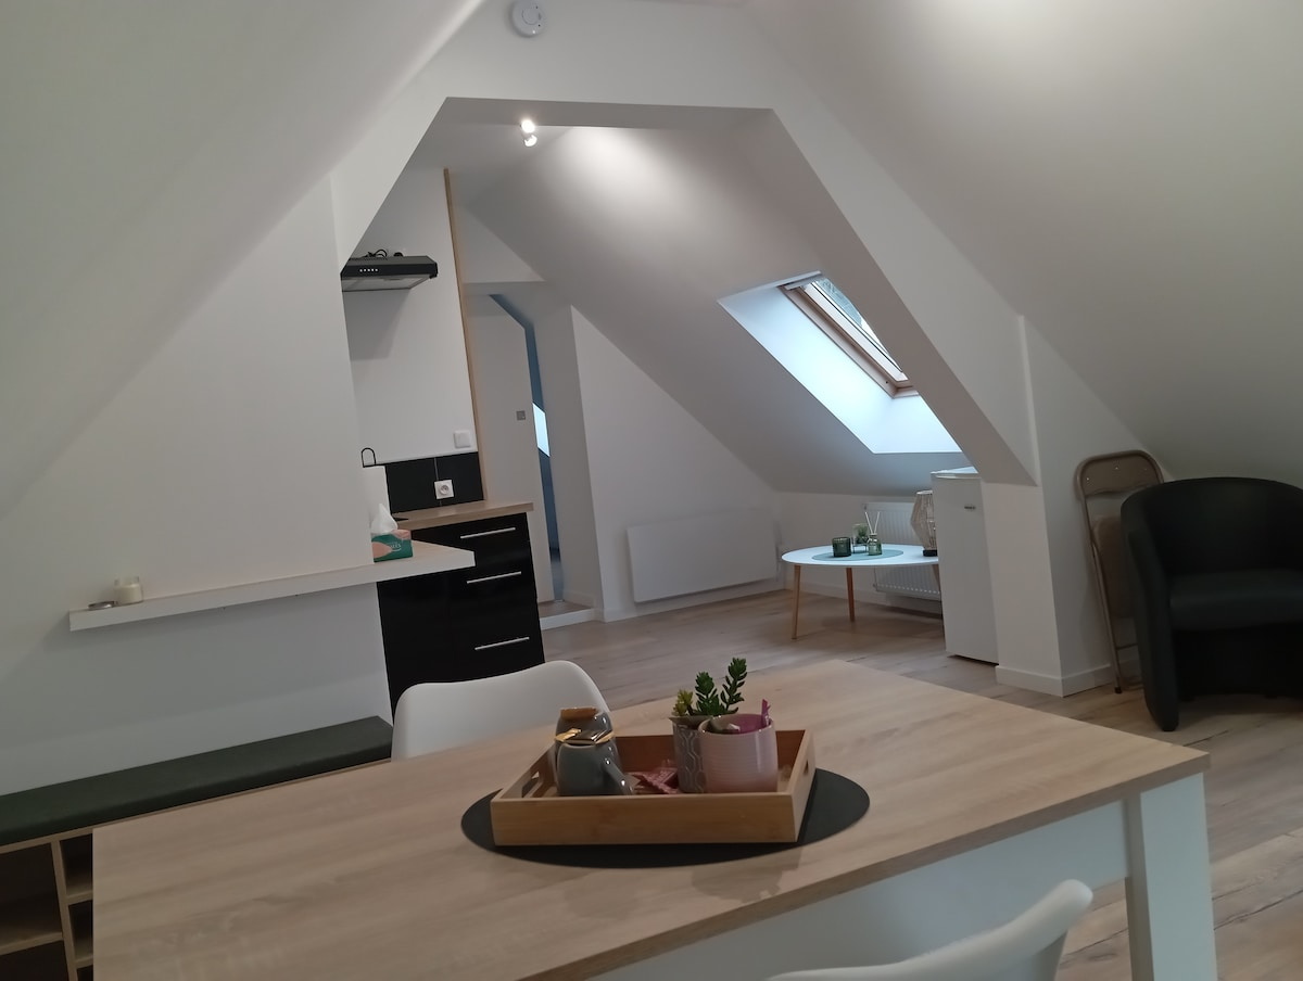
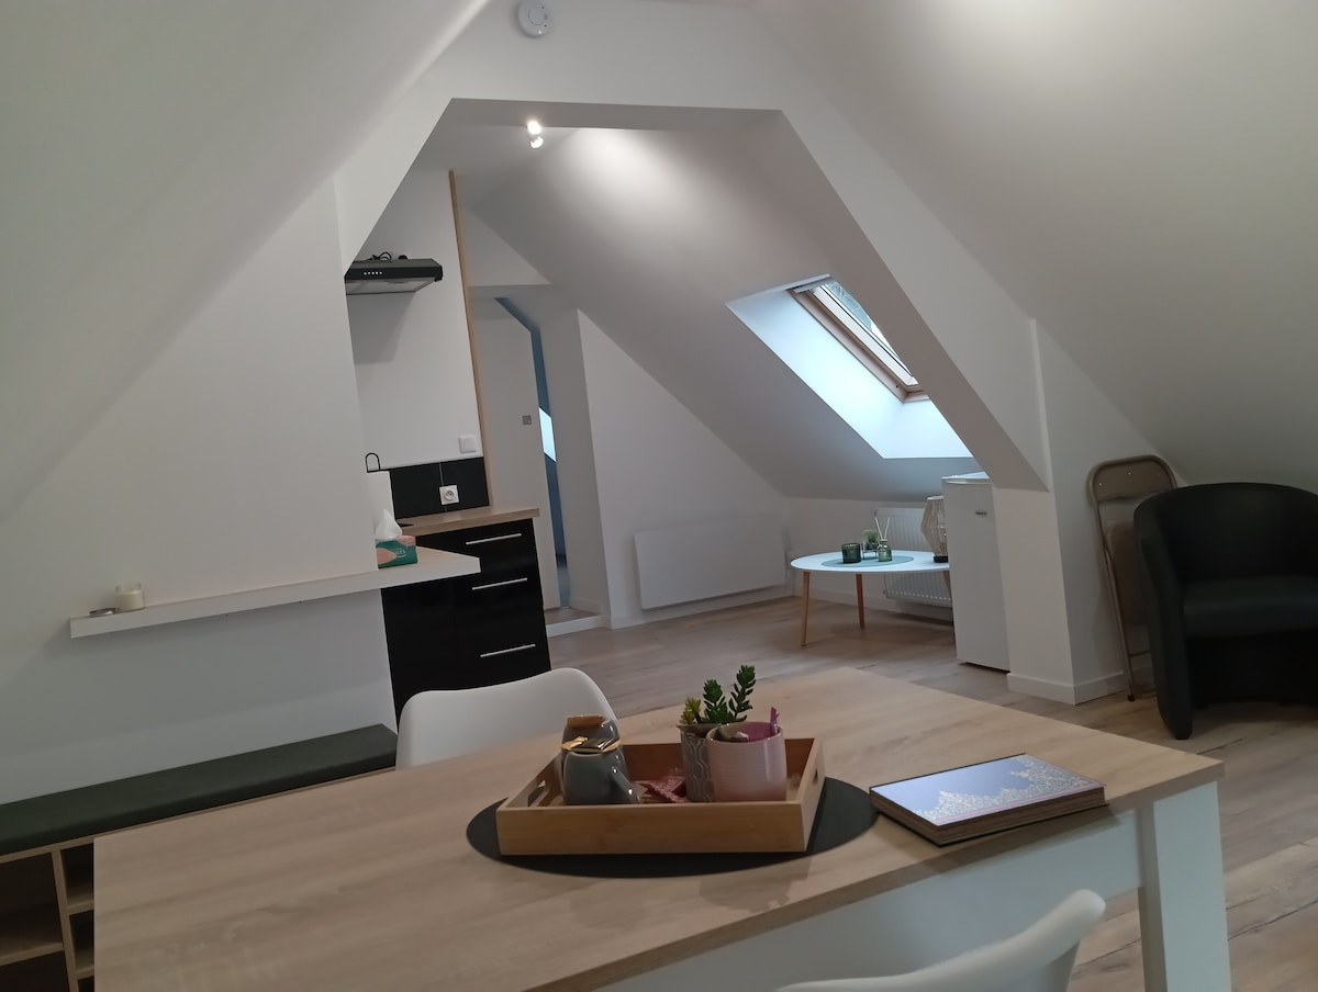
+ hardcover book (985, 794)
